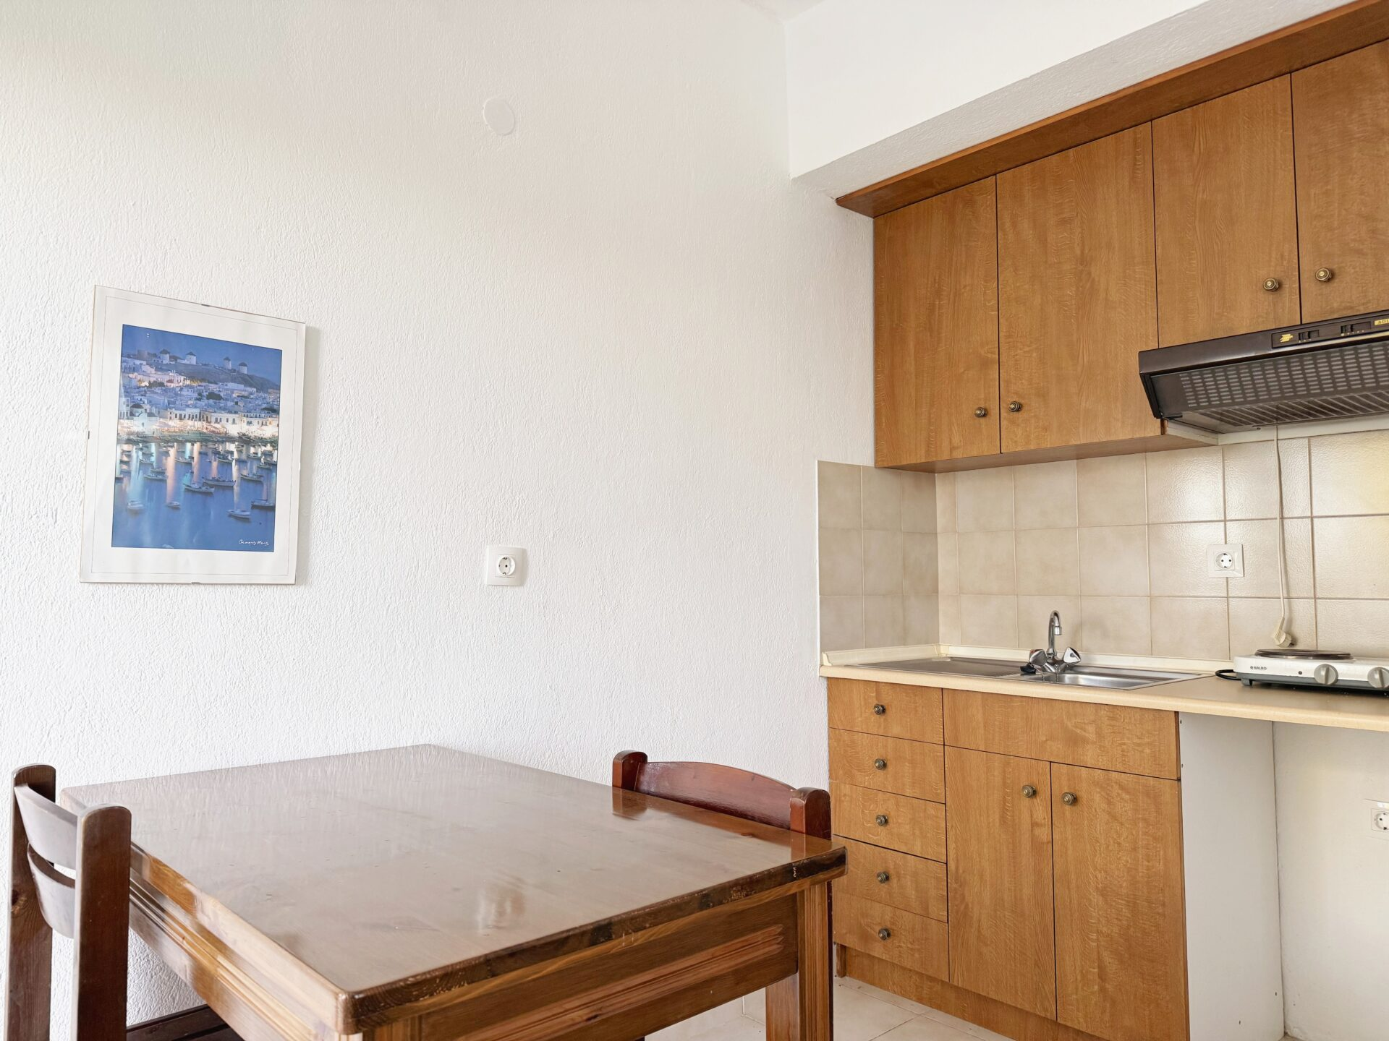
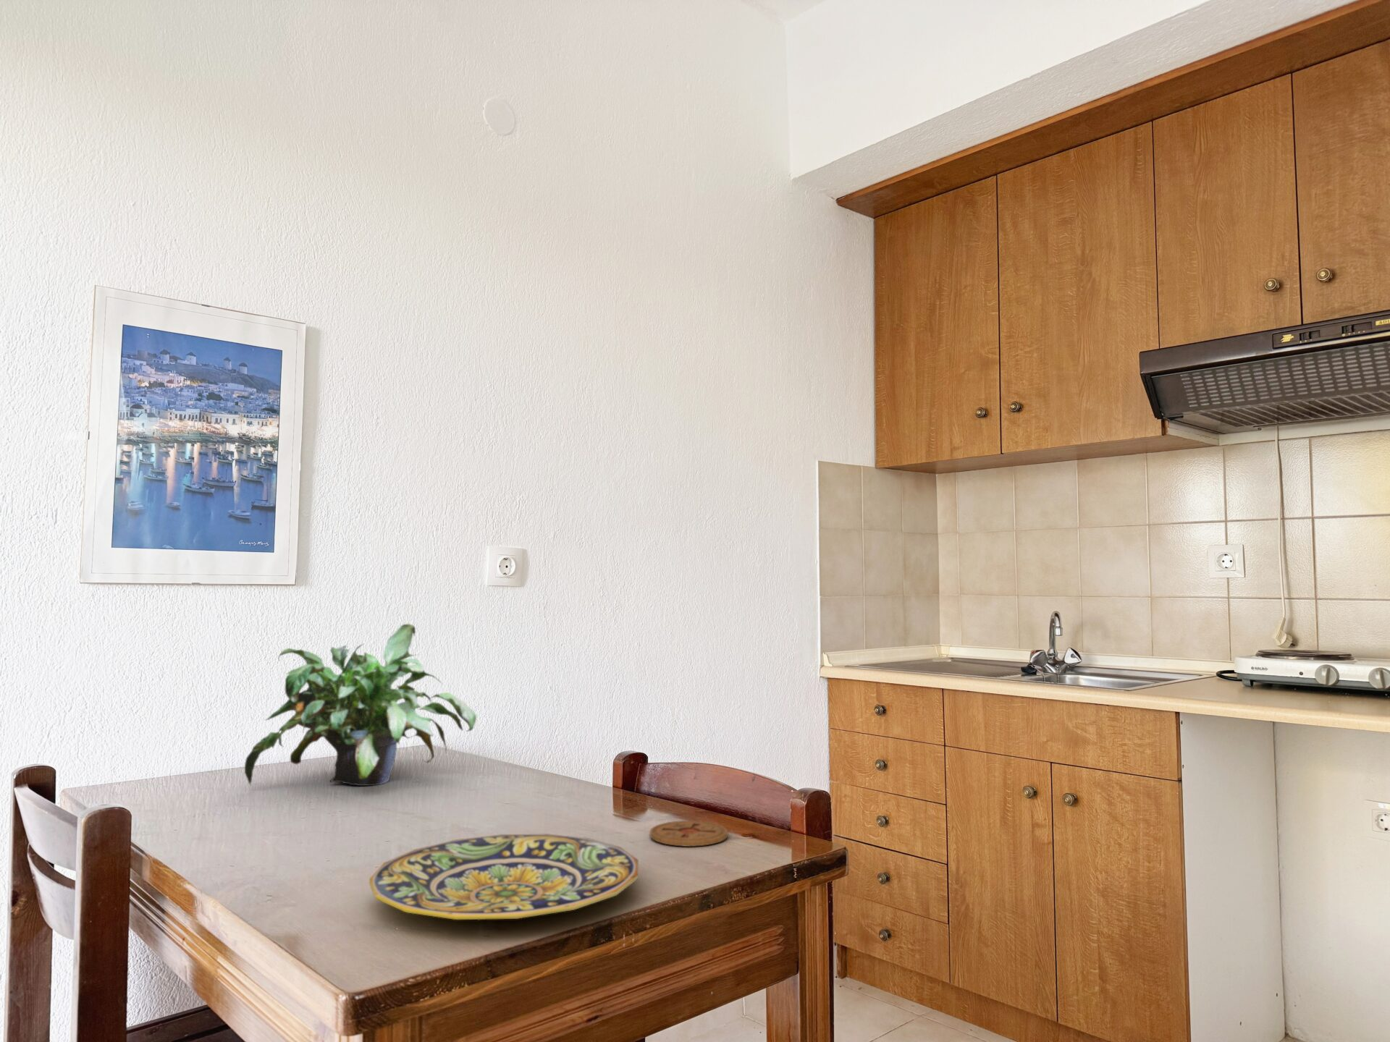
+ plate (508, 883)
+ potted plant (375, 703)
+ coaster (688, 833)
